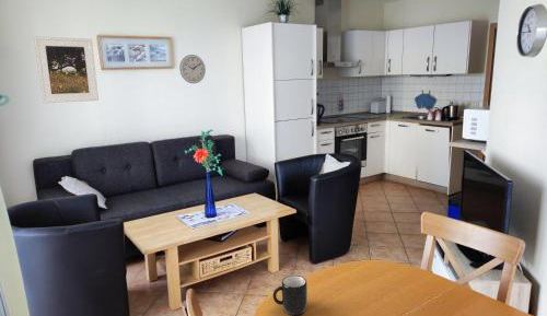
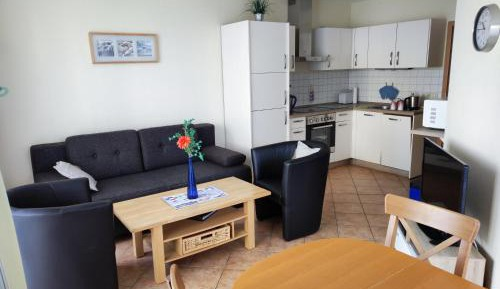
- wall clock (193, 69)
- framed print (68, 70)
- mug (290, 295)
